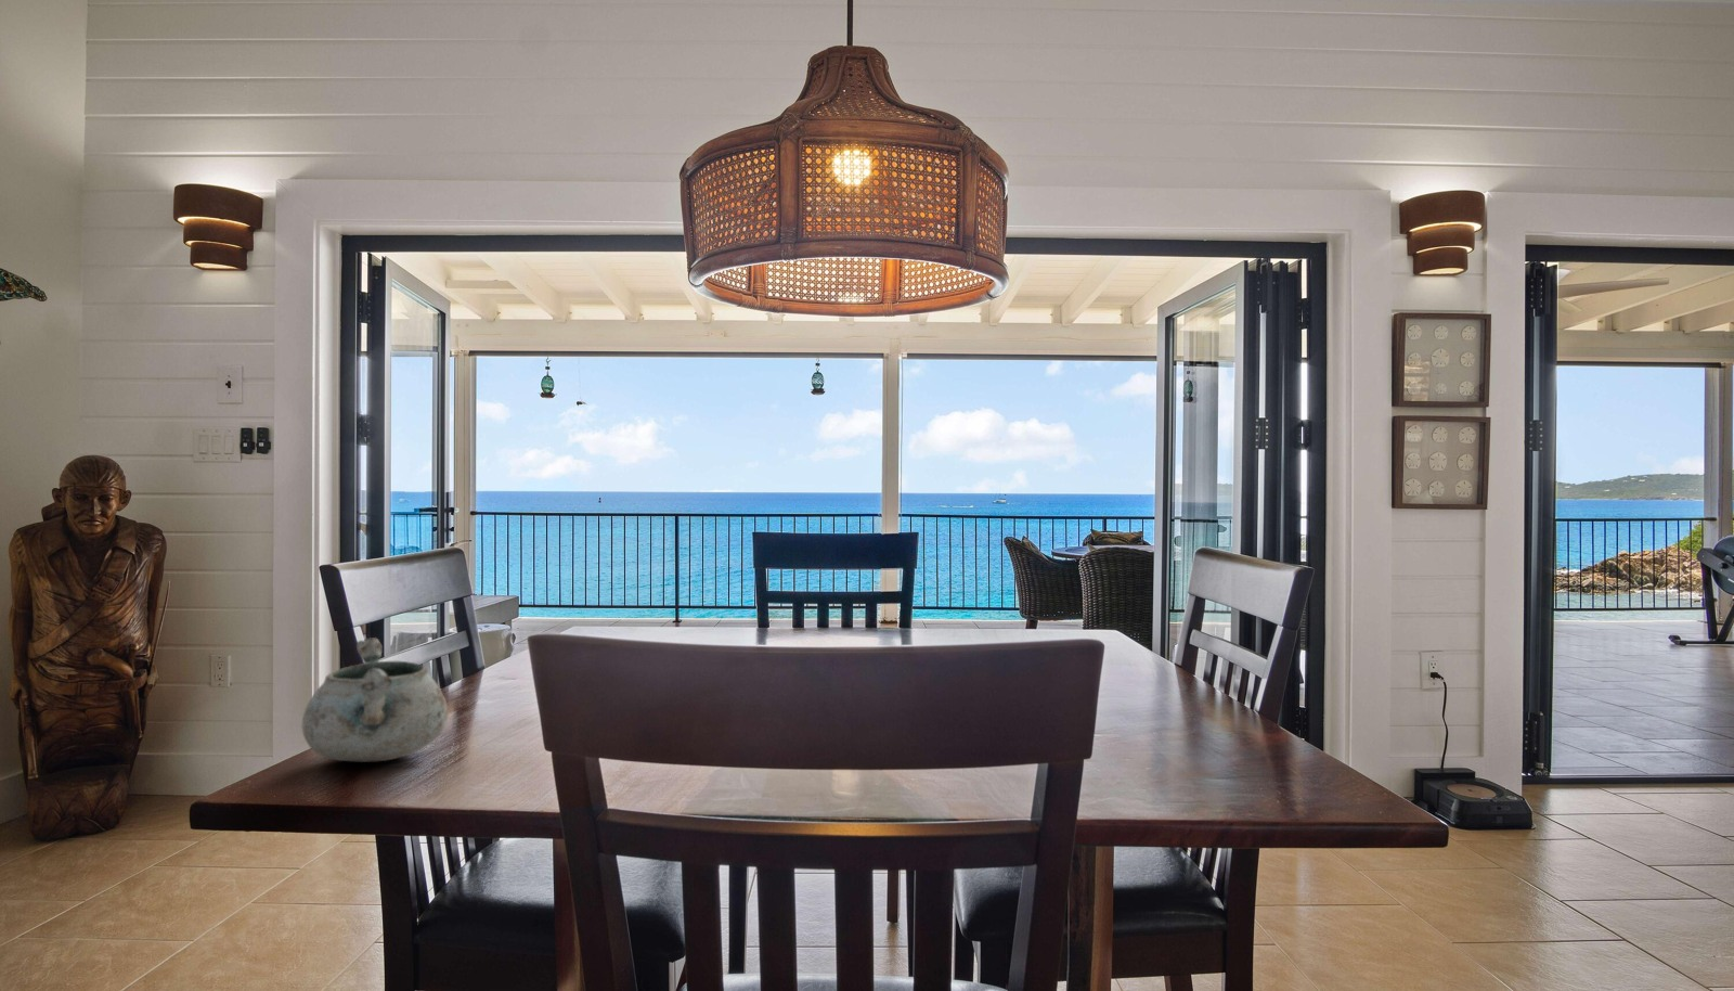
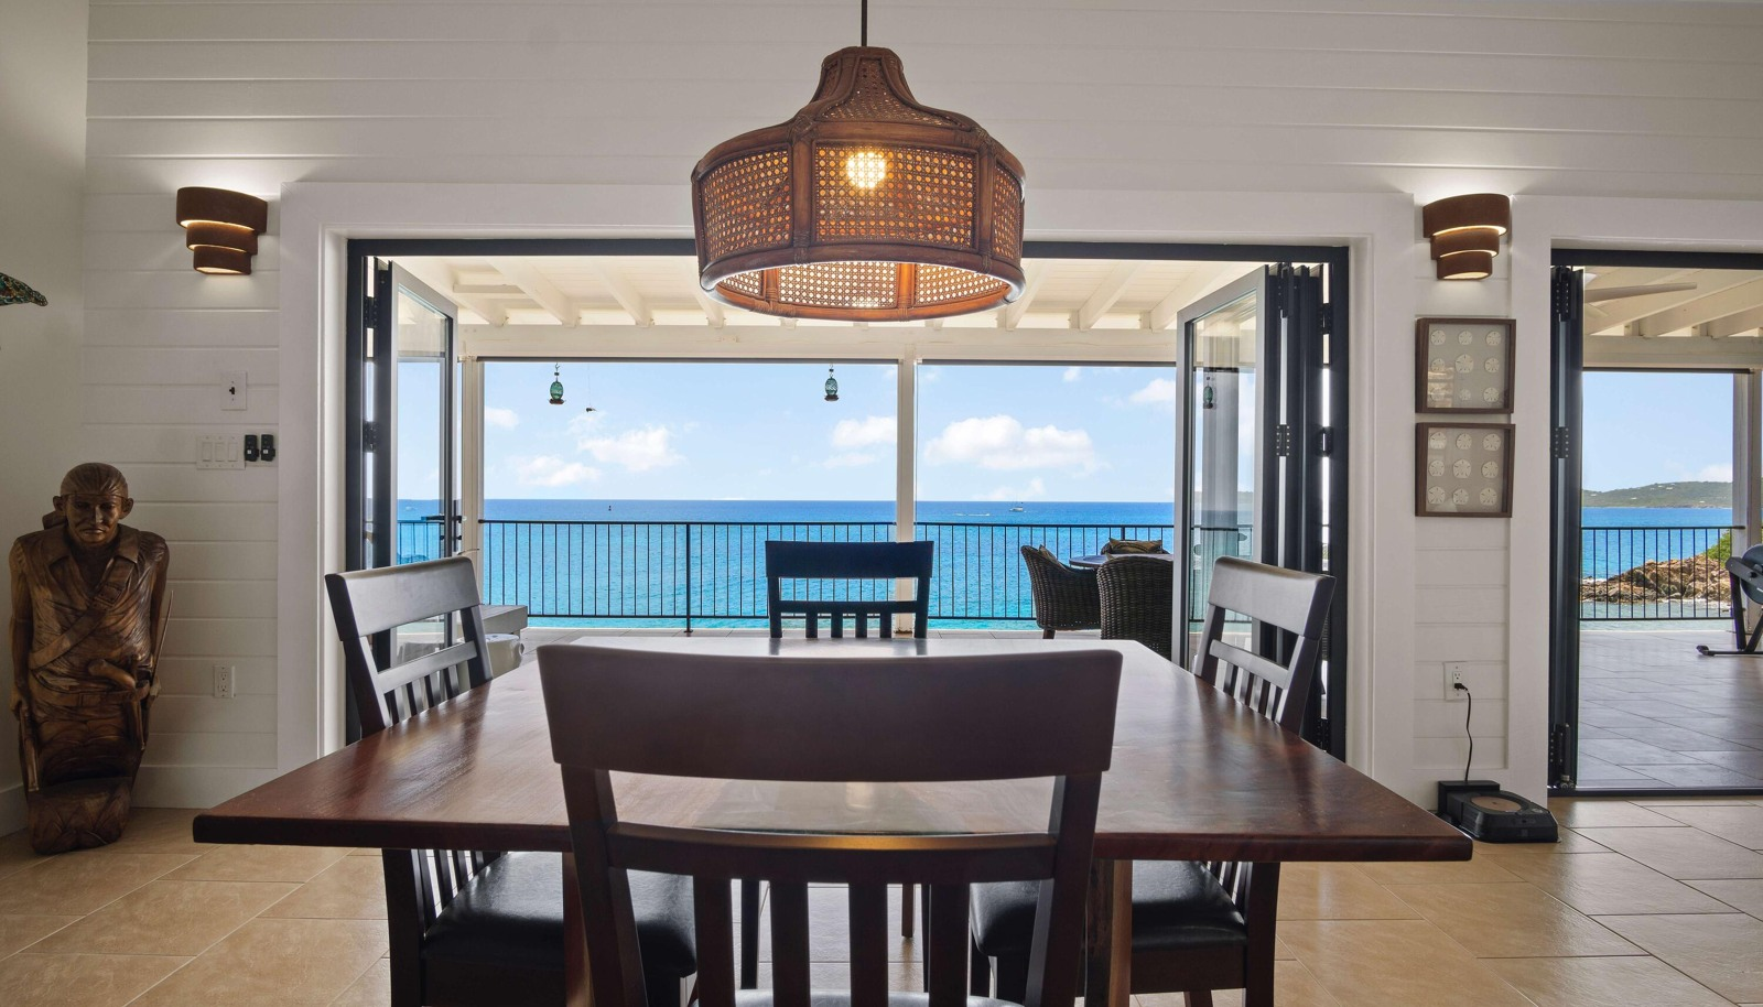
- decorative bowl (378, 703)
